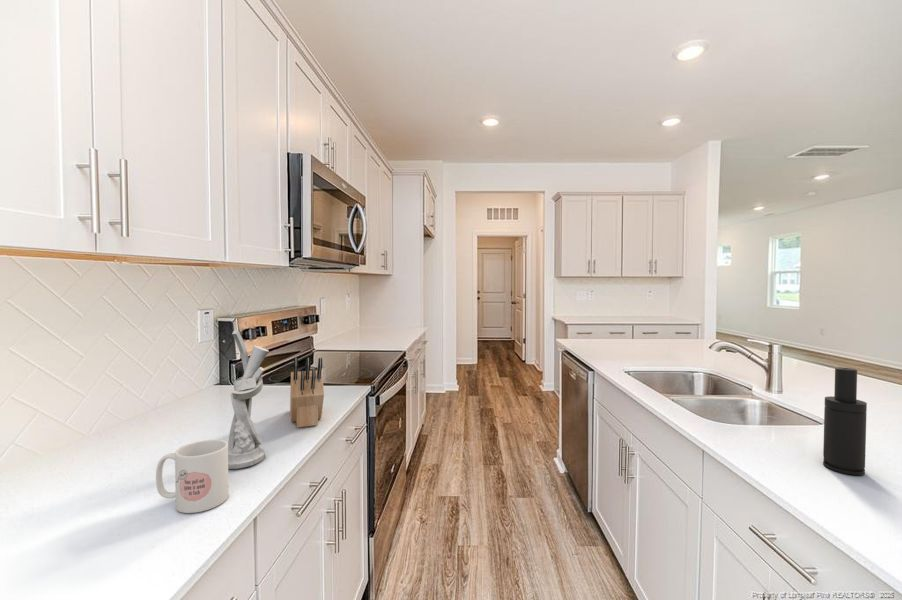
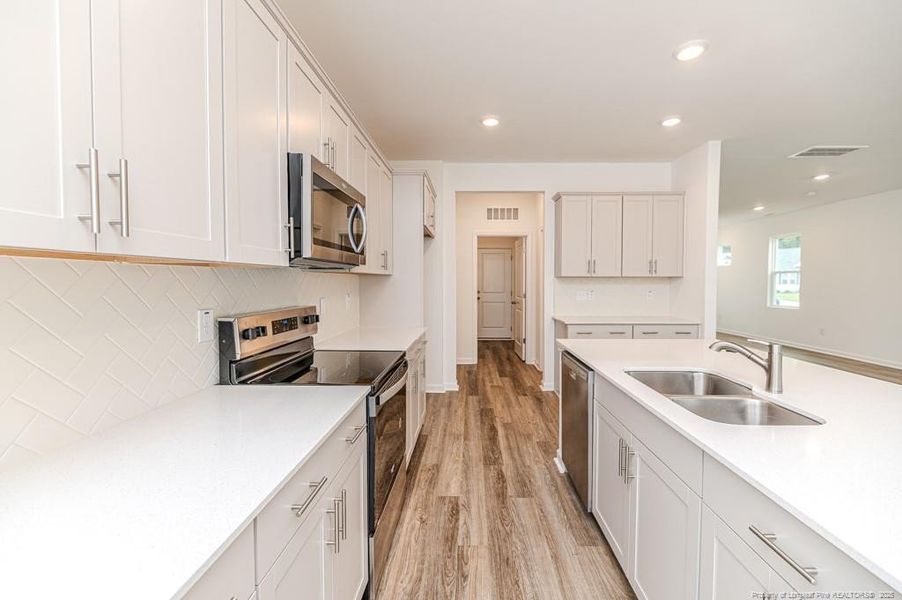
- knife block (306, 386)
- mug (192, 474)
- soap dispenser (844, 418)
- utensil holder (243, 395)
